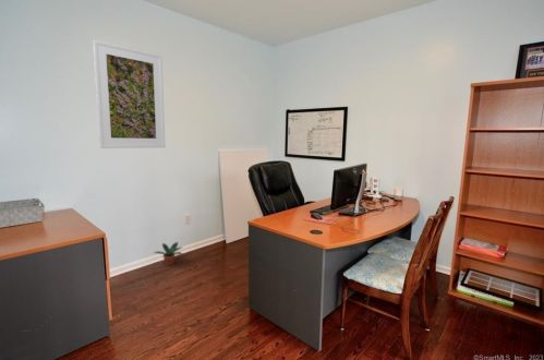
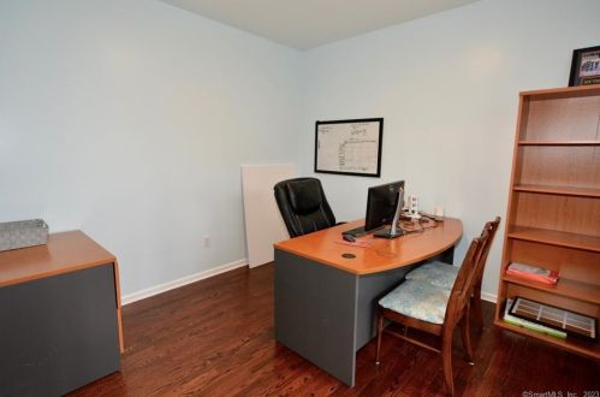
- potted plant (169, 252)
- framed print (132, 99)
